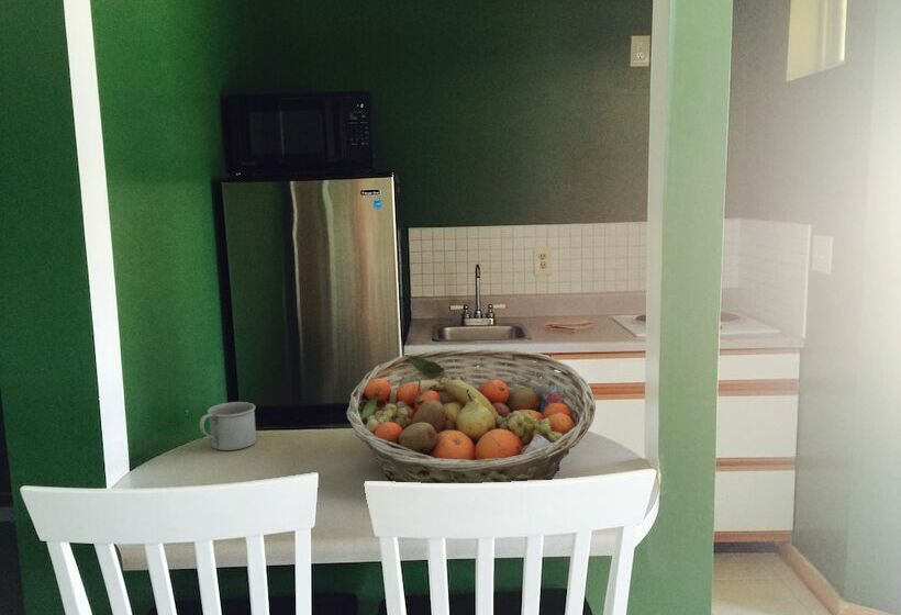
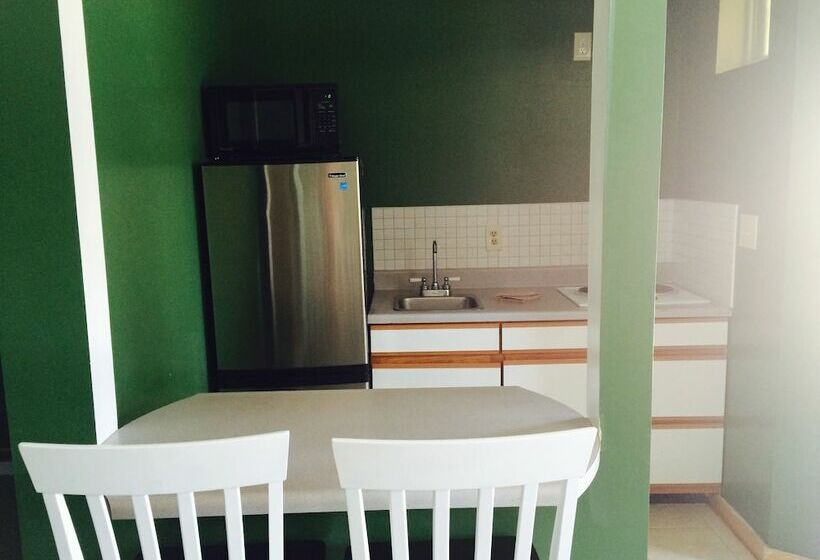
- fruit basket (469, 417)
- mug (230, 426)
